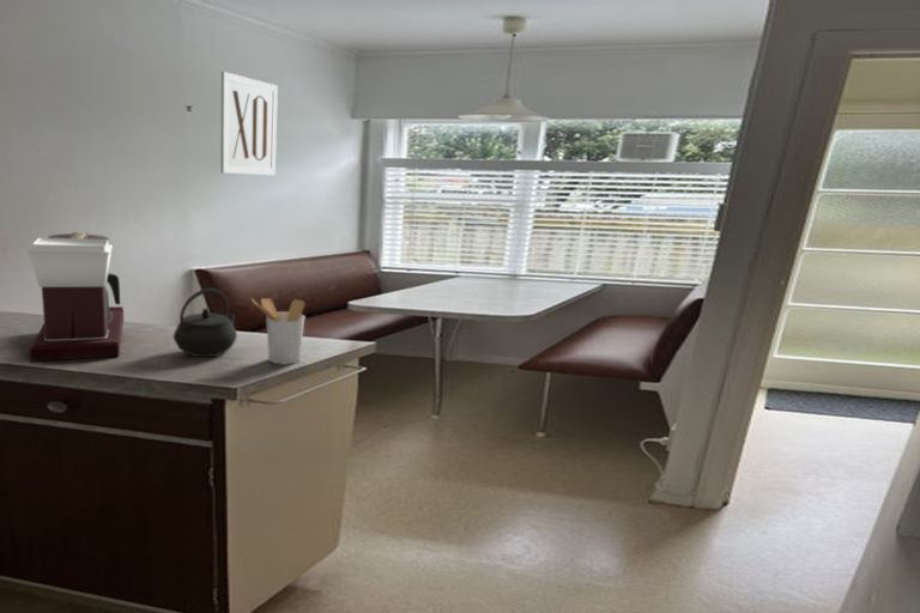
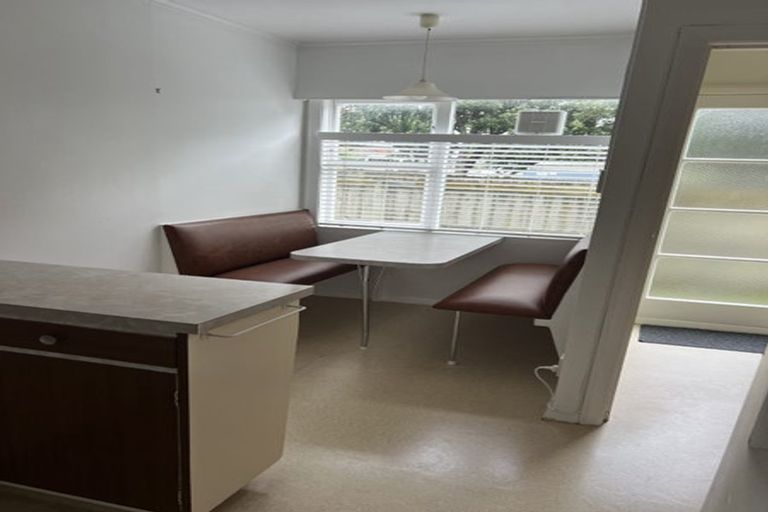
- kettle (208, 320)
- wall art (250, 127)
- coffee maker (80, 290)
- utensil holder (277, 328)
